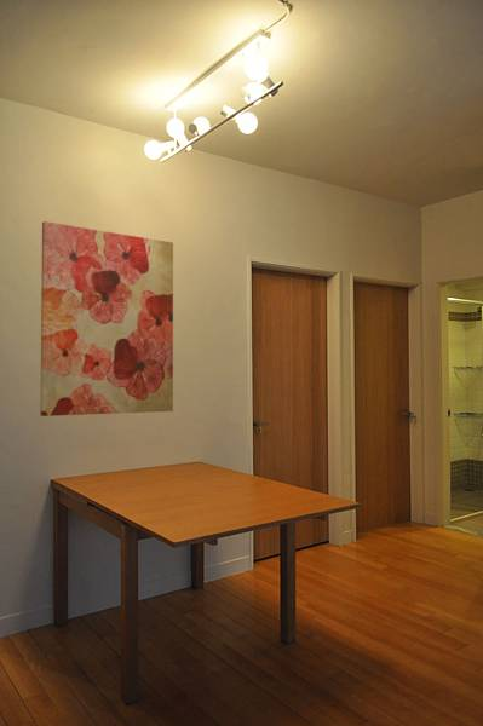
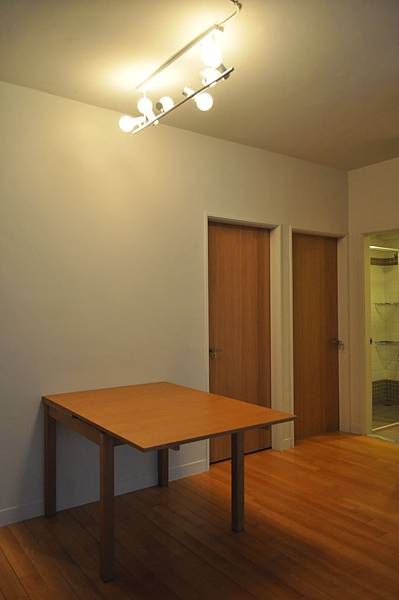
- wall art (111, 322)
